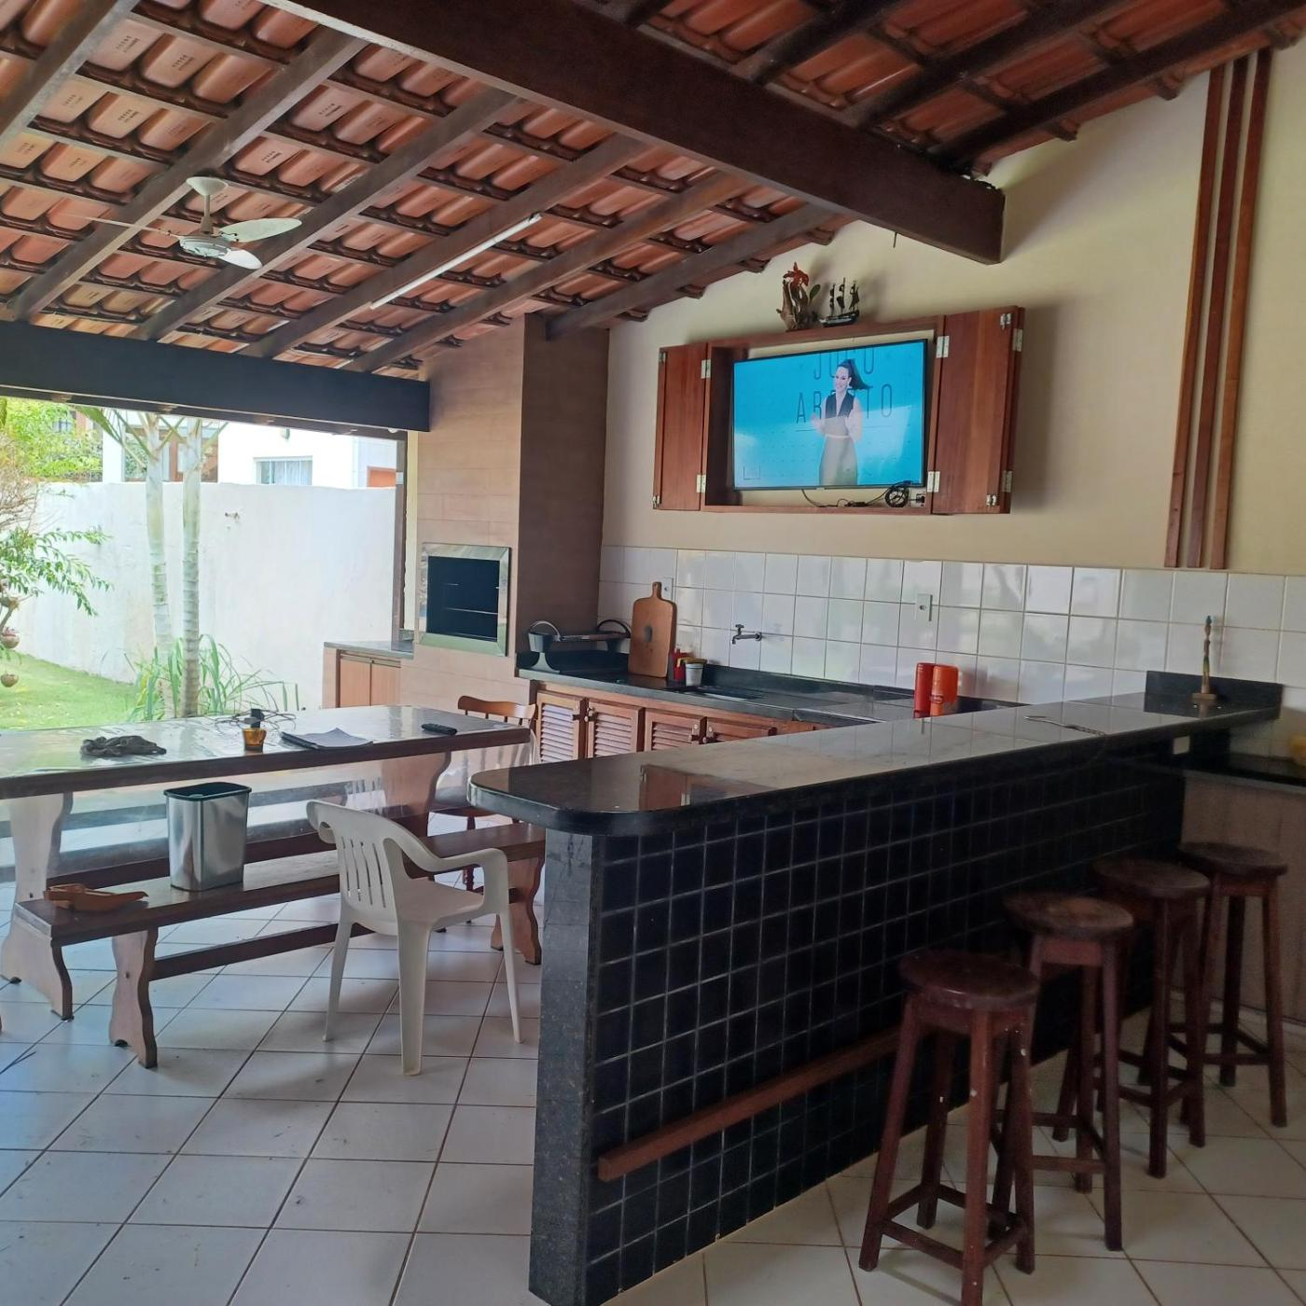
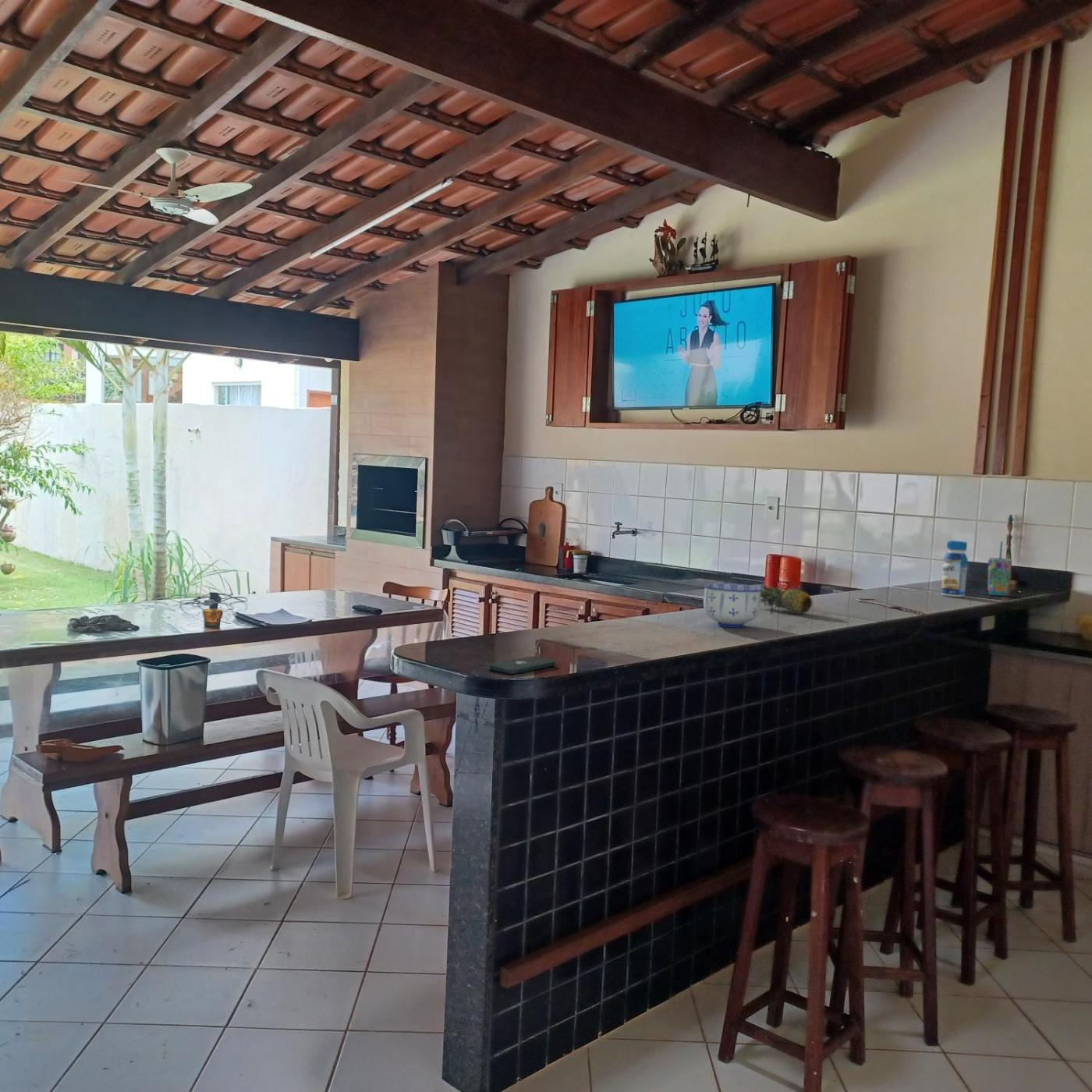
+ fruit (783, 598)
+ beverage bottle (955, 569)
+ bowl (732, 606)
+ cup (999, 568)
+ smartphone (522, 665)
